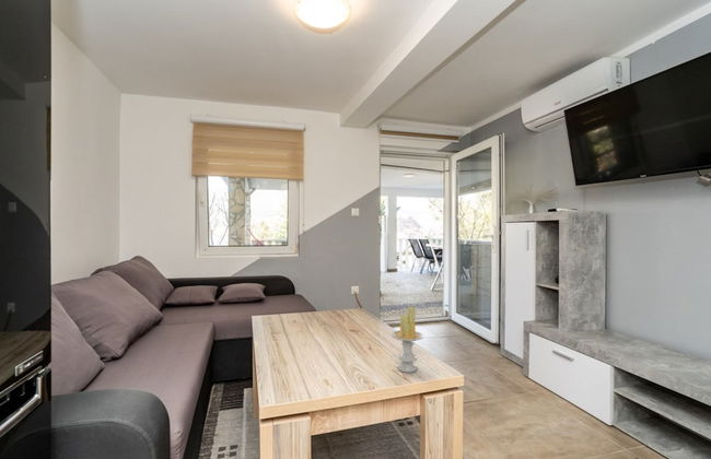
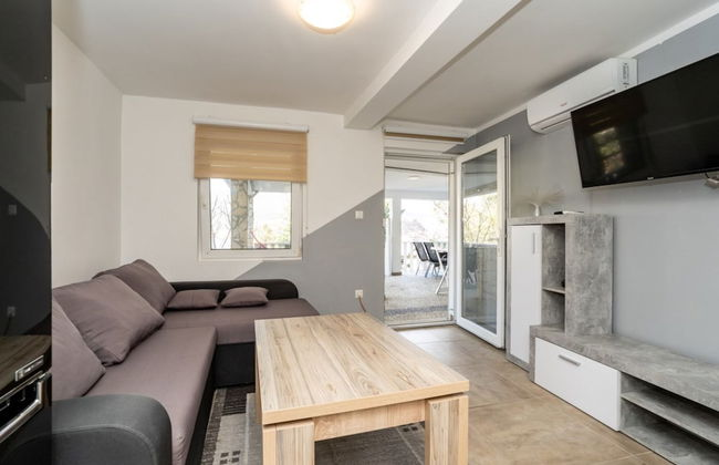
- candle (407, 337)
